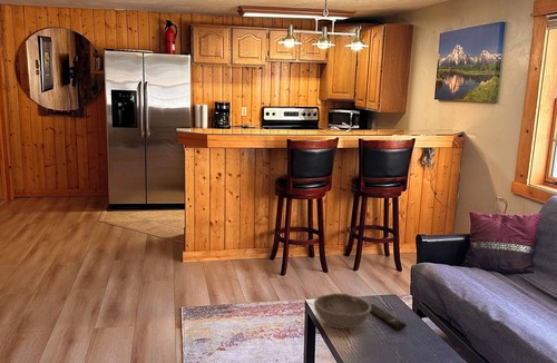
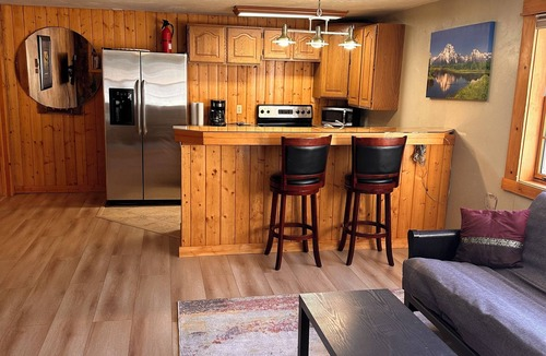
- bowl (342, 313)
- remote control (383, 315)
